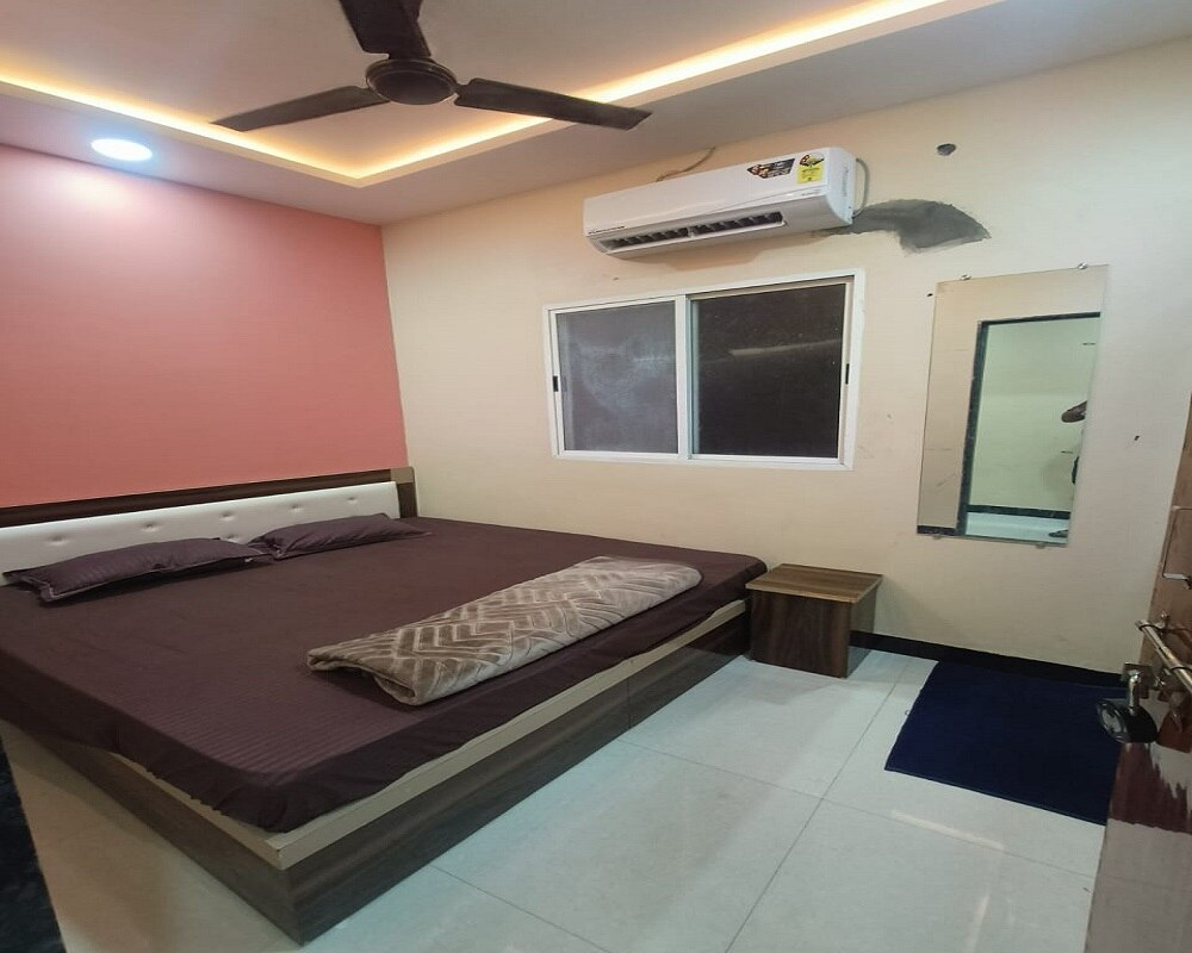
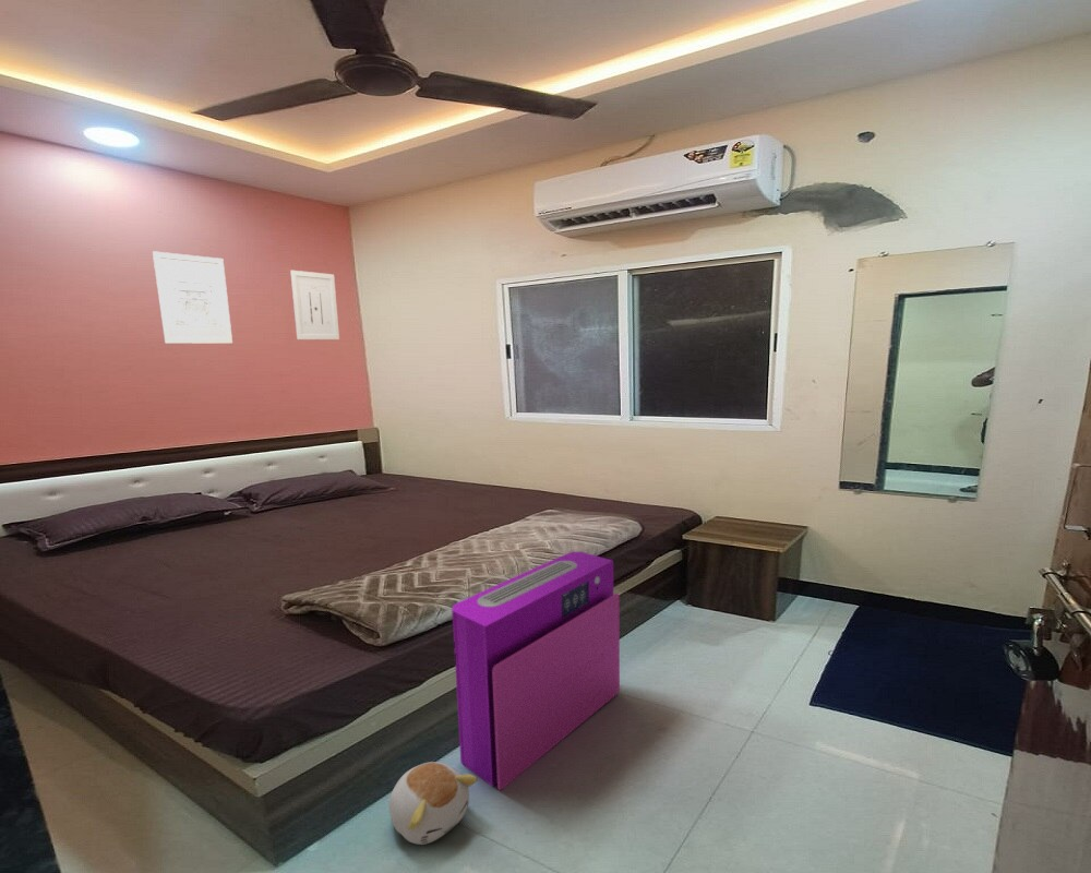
+ wall art (194, 299)
+ wall art (315, 306)
+ air purifier (542, 654)
+ plush toy (423, 792)
